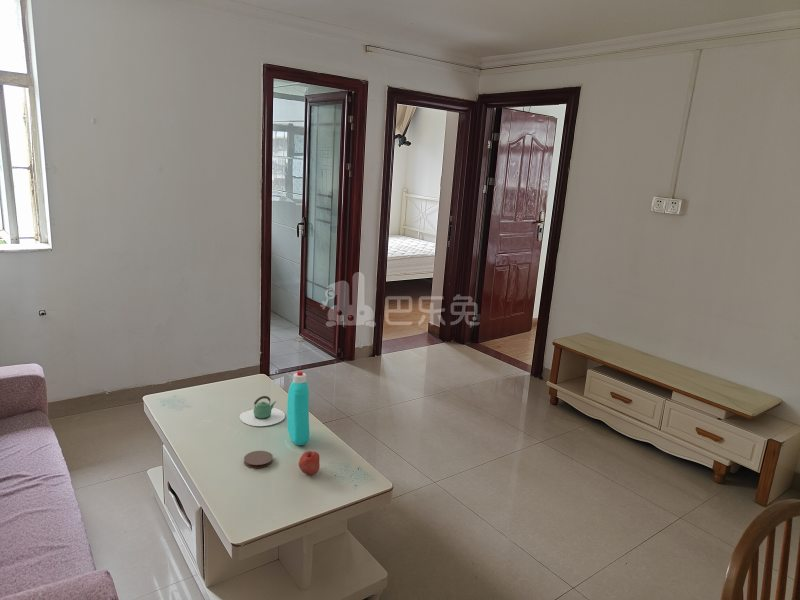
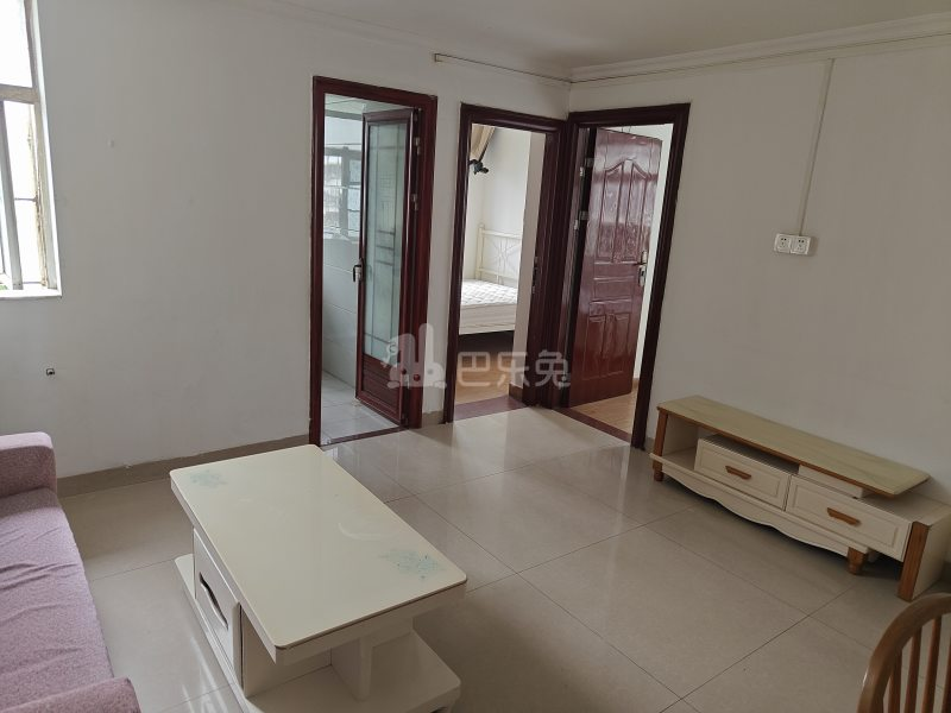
- teapot (262, 406)
- apple (309, 461)
- coaster (258, 459)
- bottle (298, 405)
